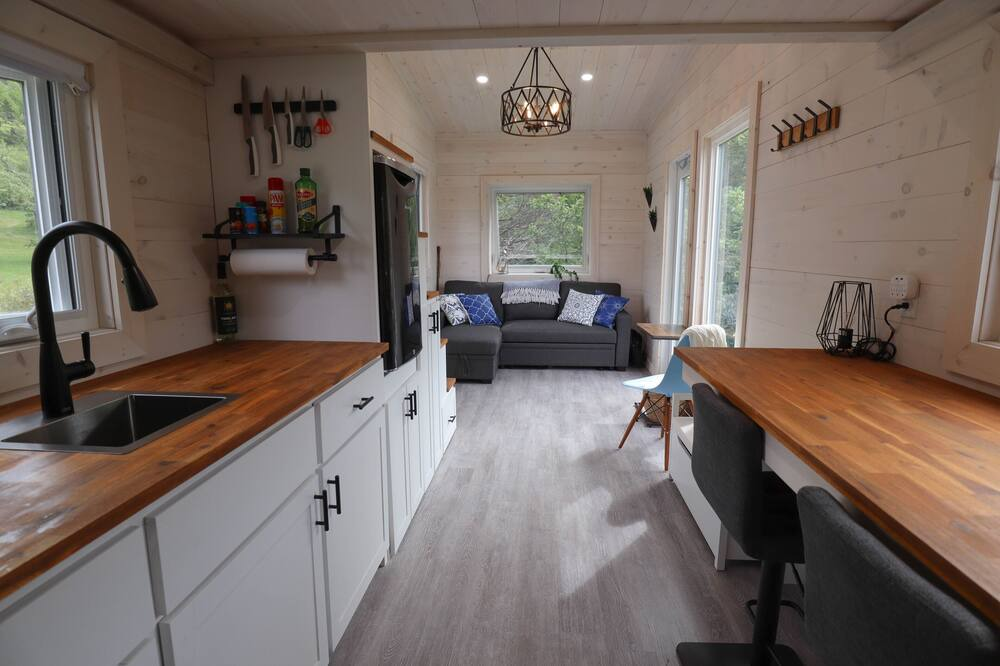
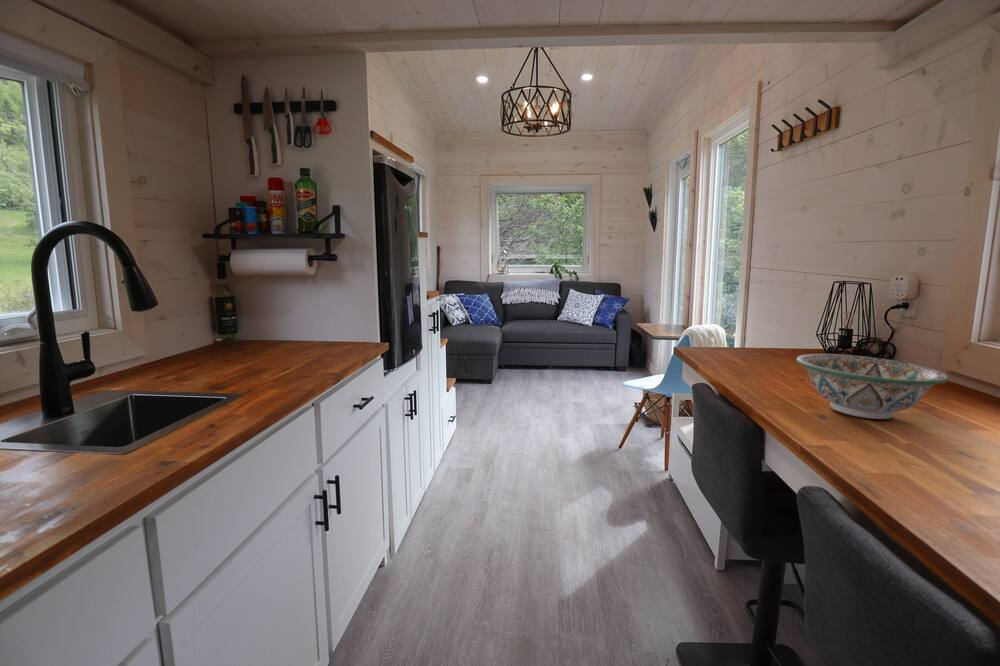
+ decorative bowl (865, 388)
